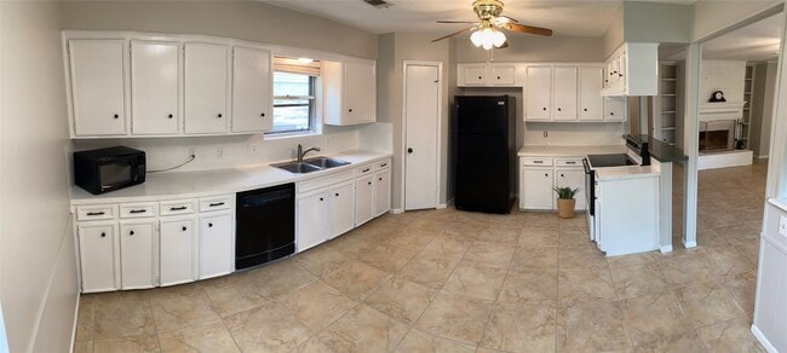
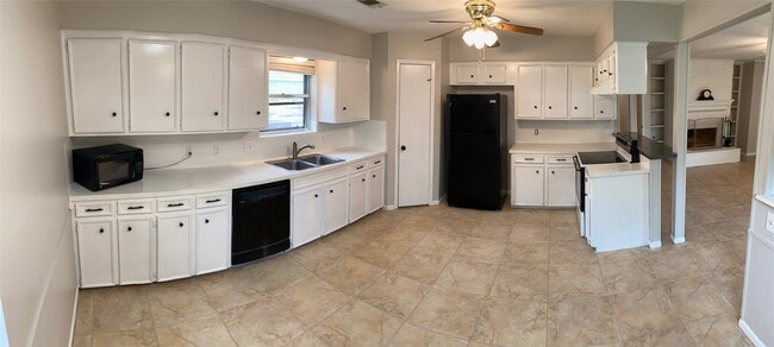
- potted plant (567, 201)
